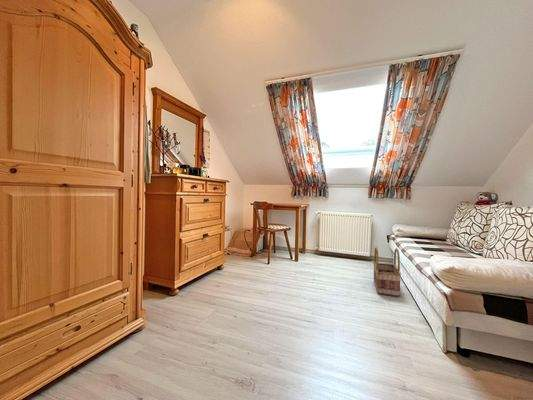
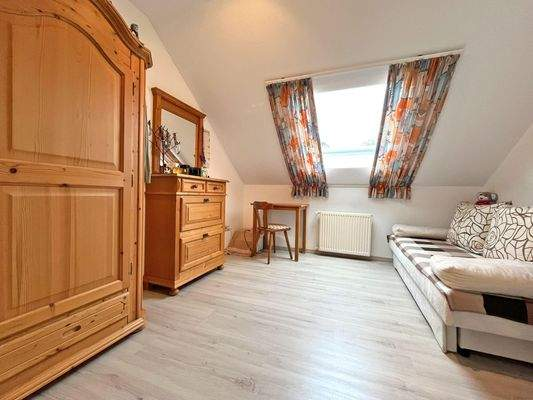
- basket (386, 268)
